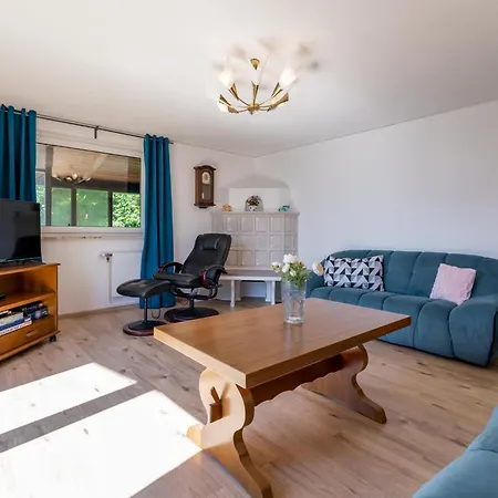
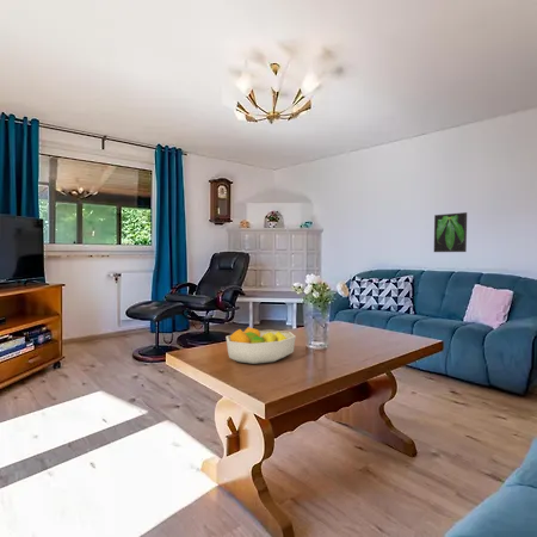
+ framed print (450, 233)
+ fruit bowl (260, 341)
